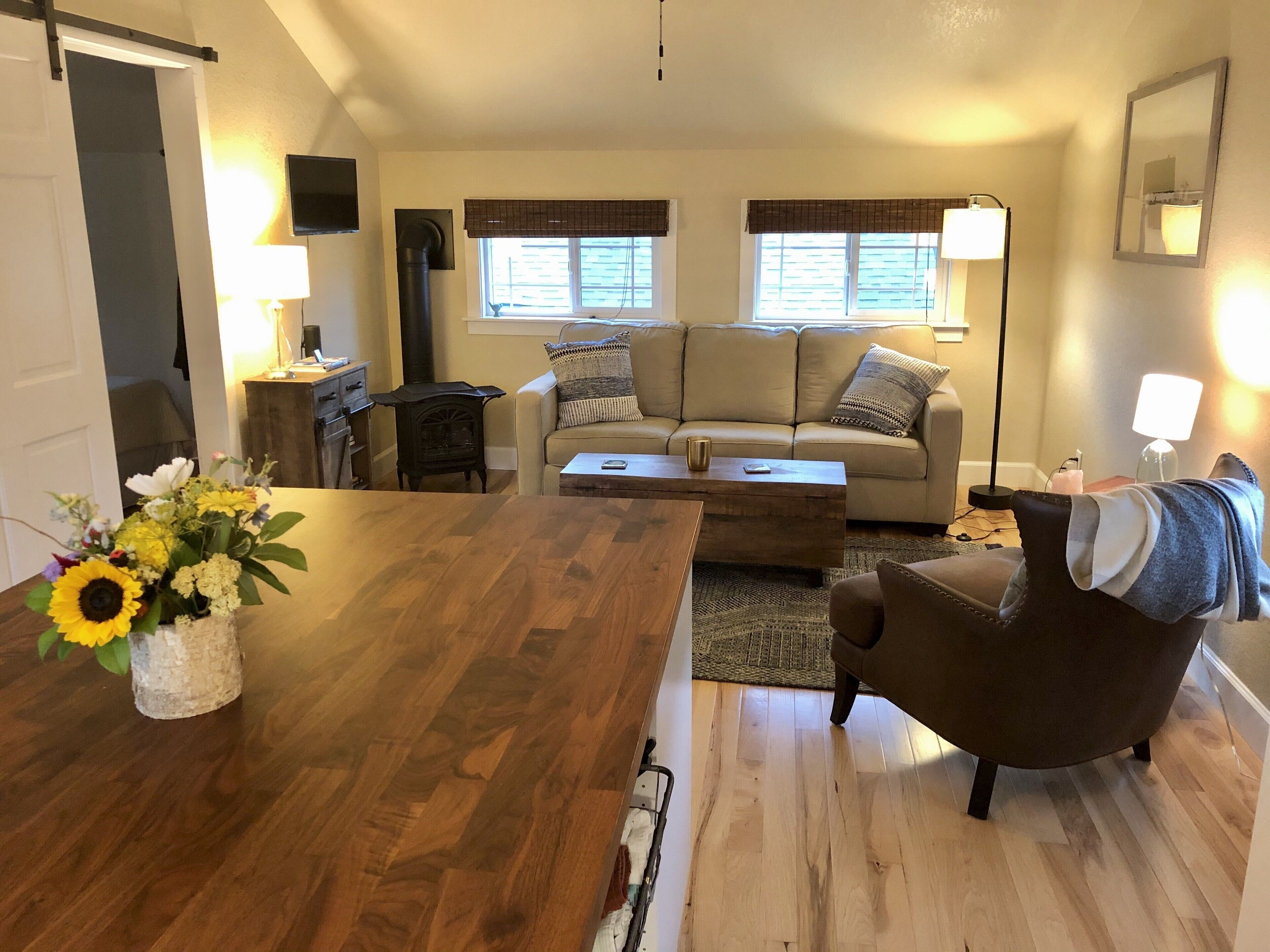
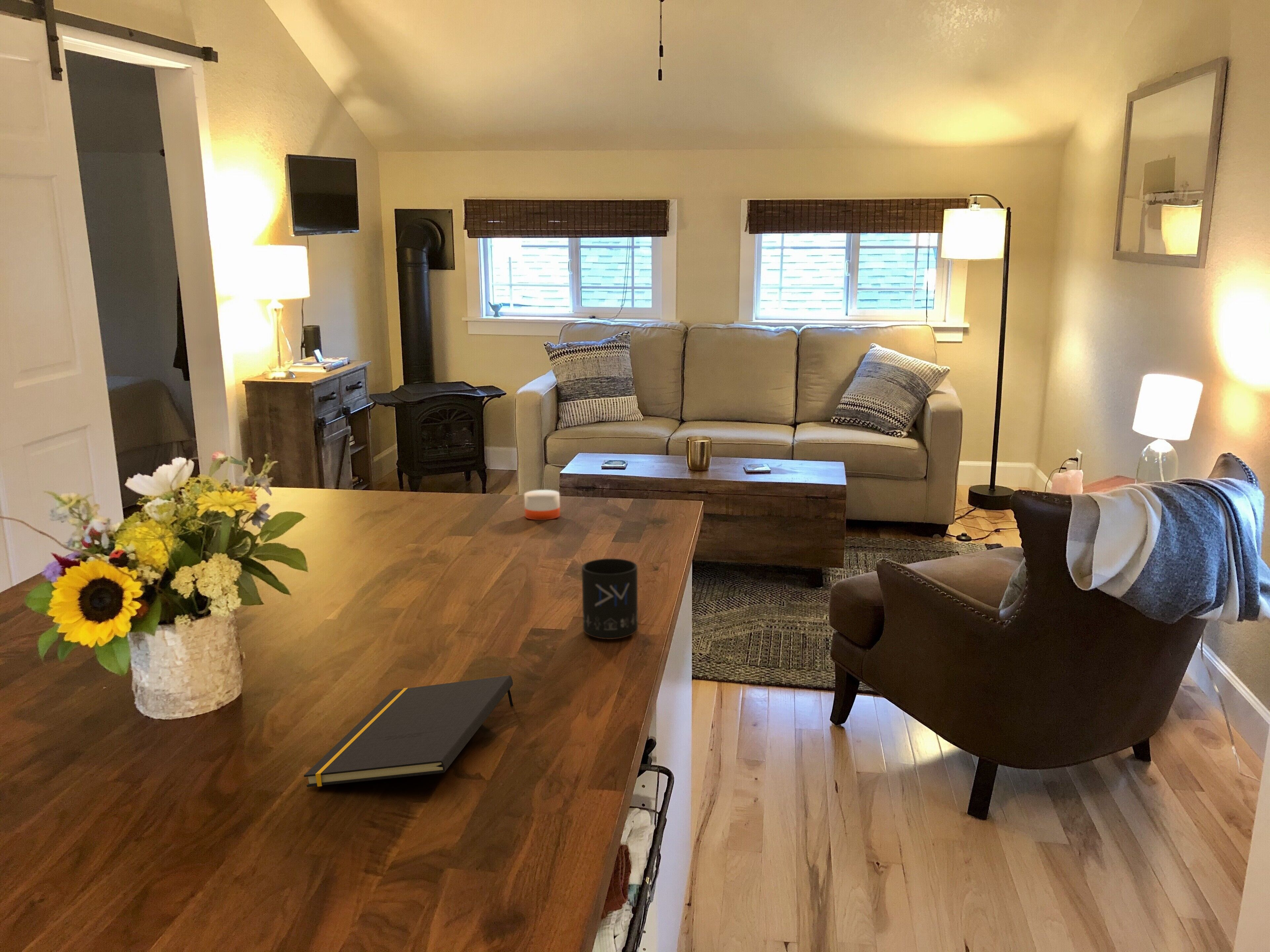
+ mug (609, 595)
+ candle (542, 492)
+ notepad (416, 727)
